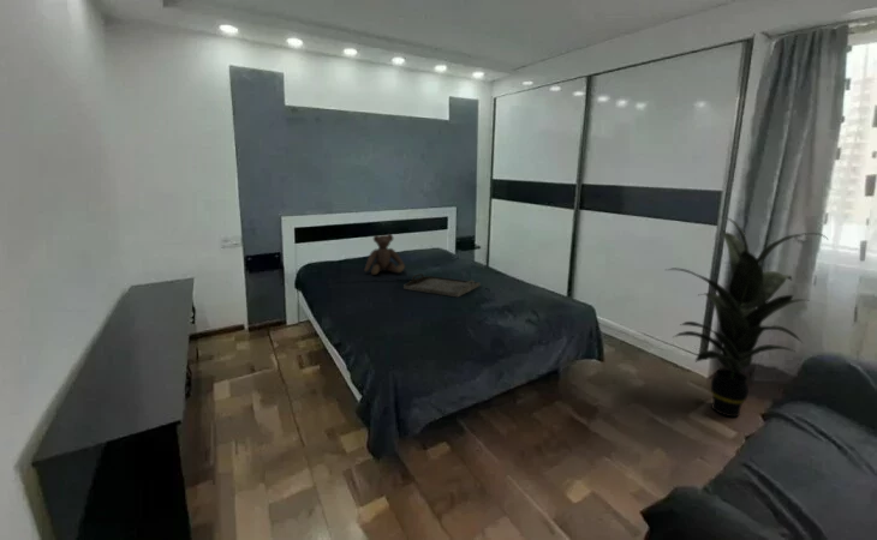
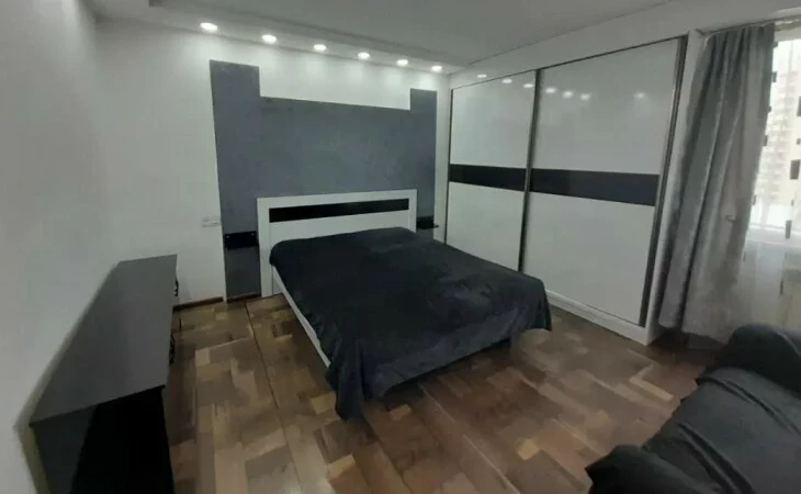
- teddy bear (384, 253)
- serving tray (442, 282)
- indoor plant (733, 317)
